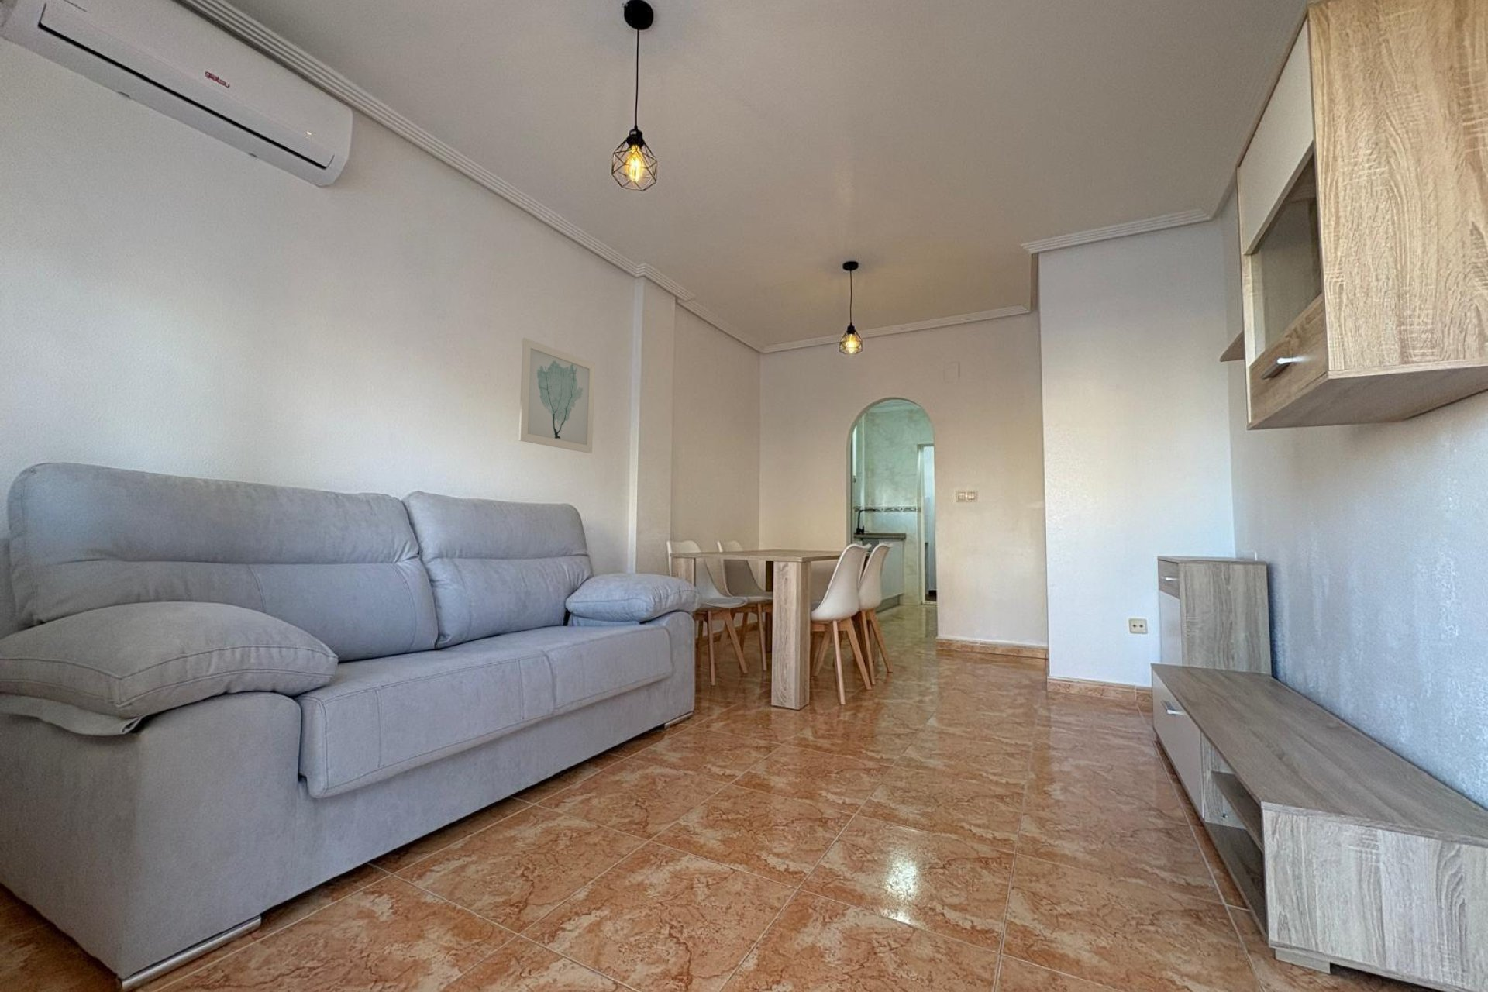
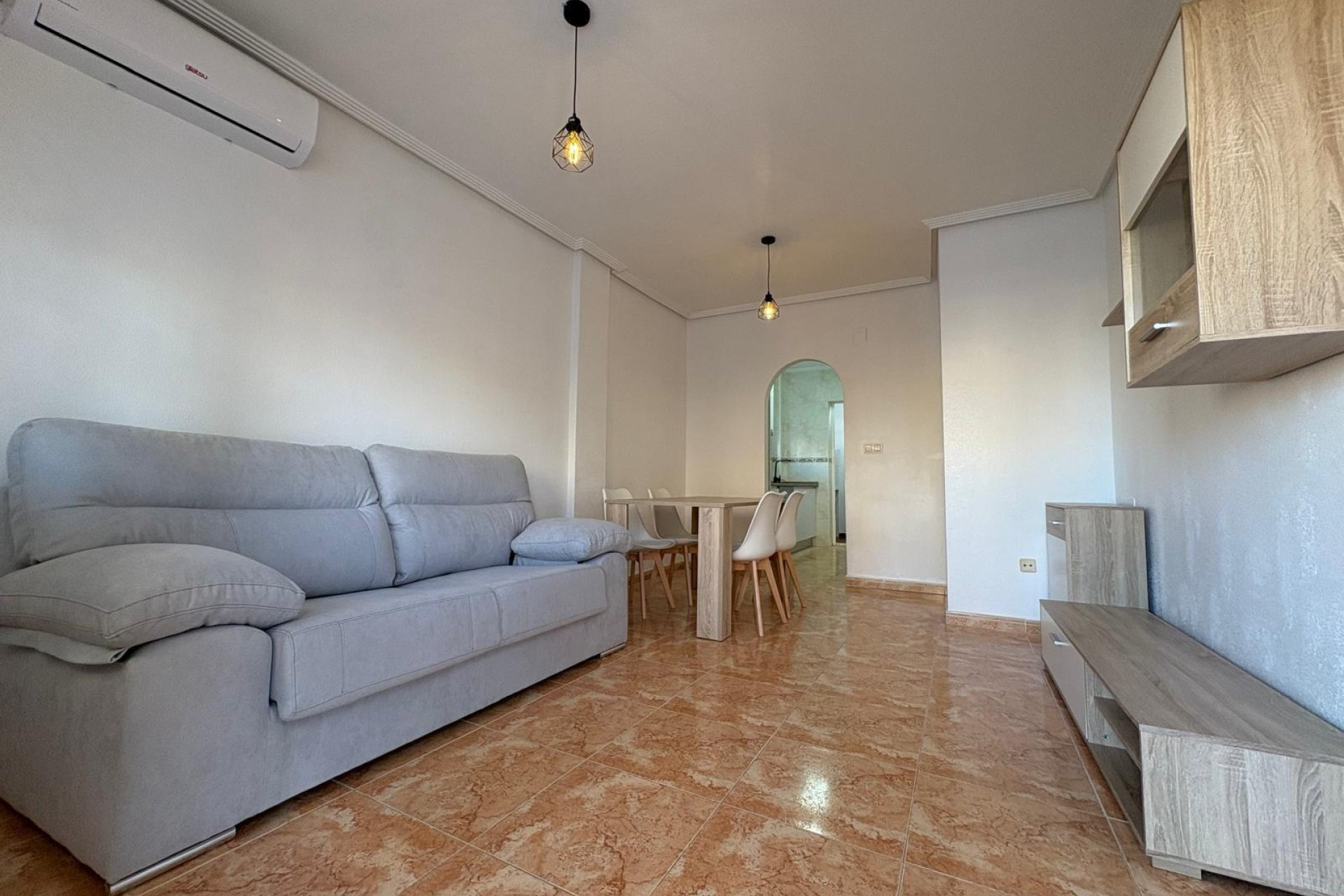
- wall art (559, 399)
